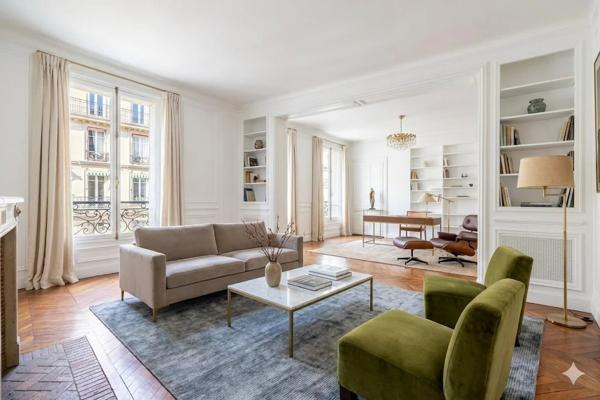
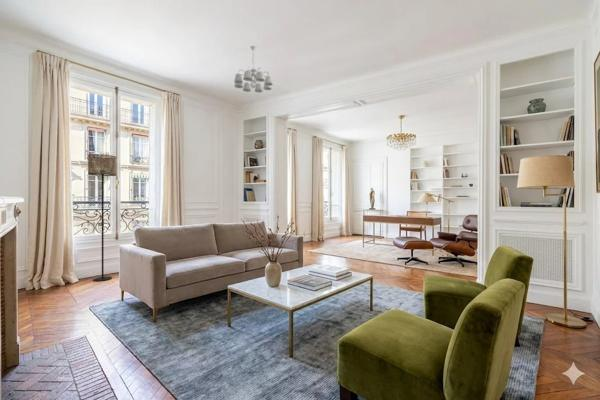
+ chandelier (253, 68)
+ floor lamp (102, 217)
